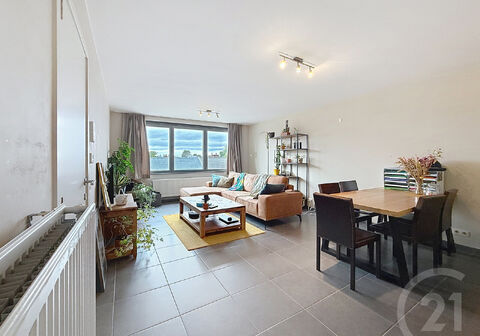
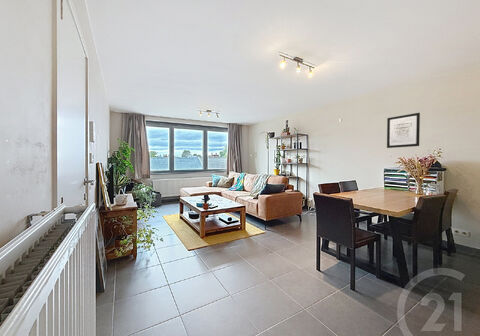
+ wall art (402, 131)
